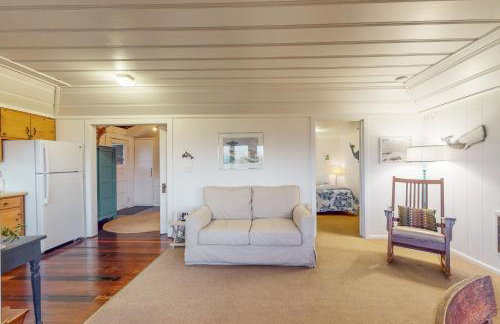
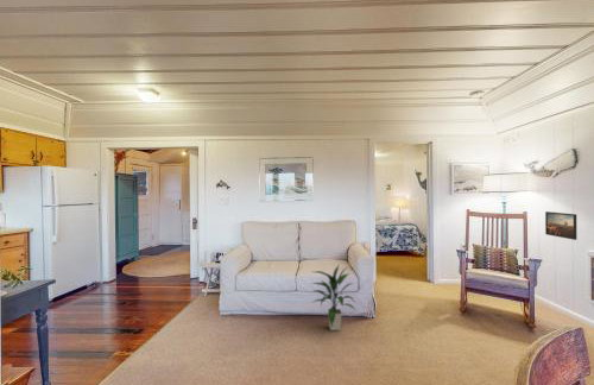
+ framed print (560, 225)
+ indoor plant (334, 296)
